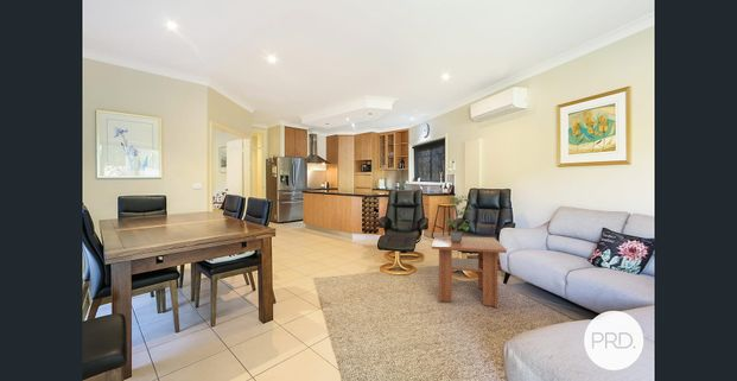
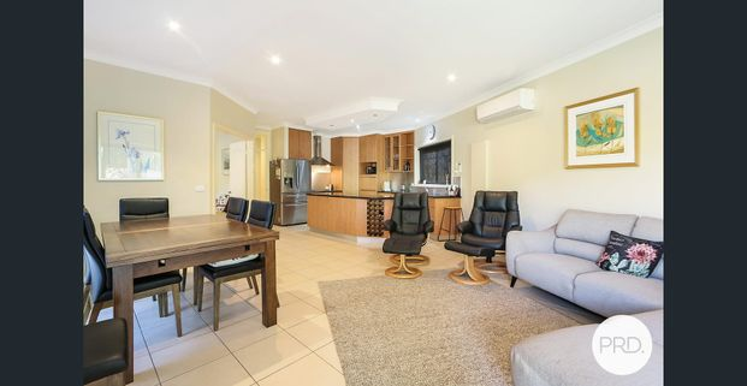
- coffee table (465, 267)
- potted plant (459, 214)
